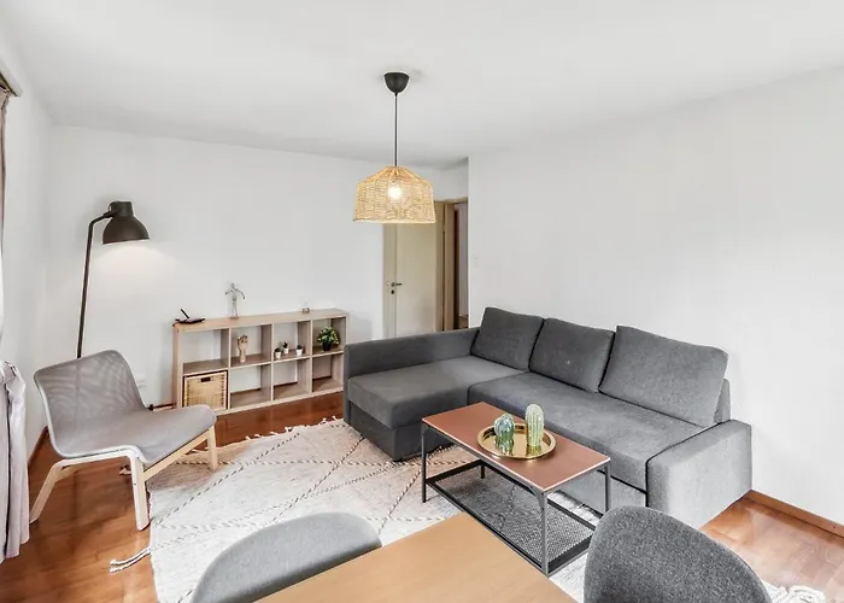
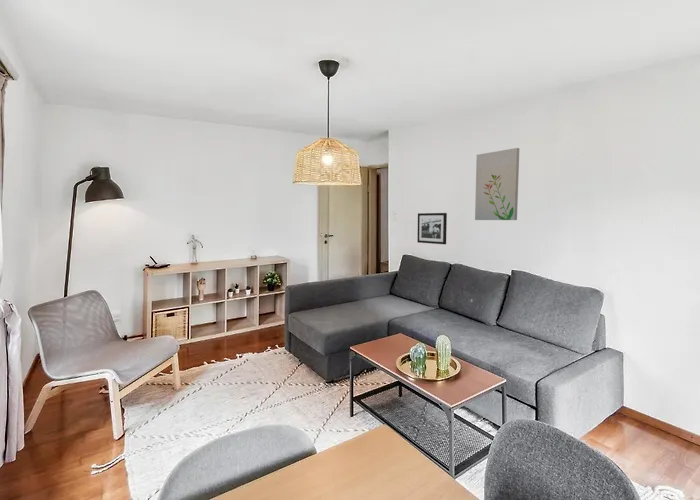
+ wall art (496, 186)
+ picture frame (431, 228)
